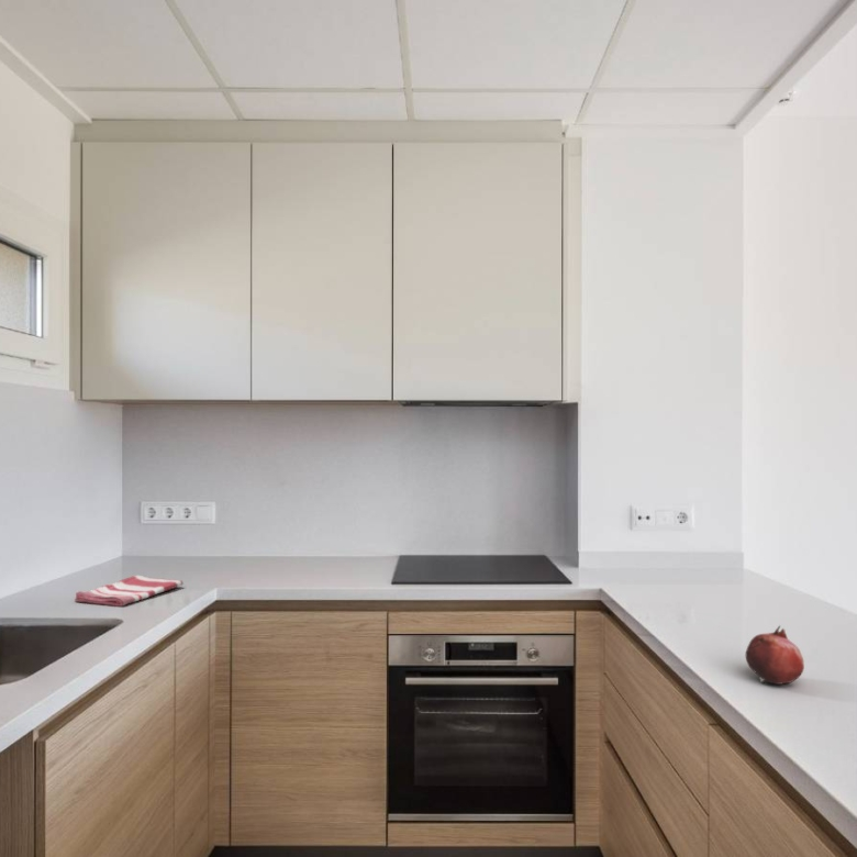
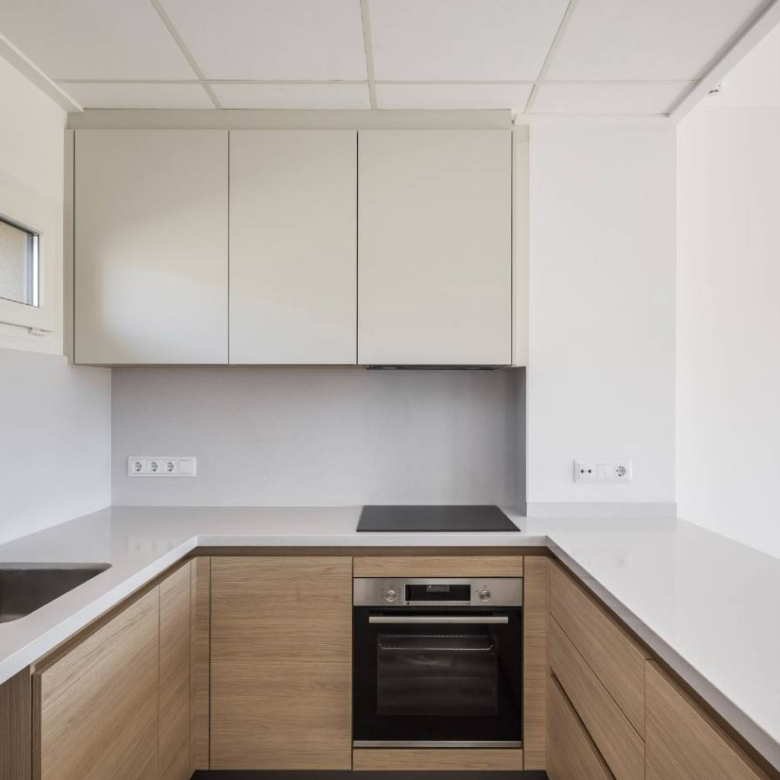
- dish towel (131, 589)
- fruit (773, 653)
